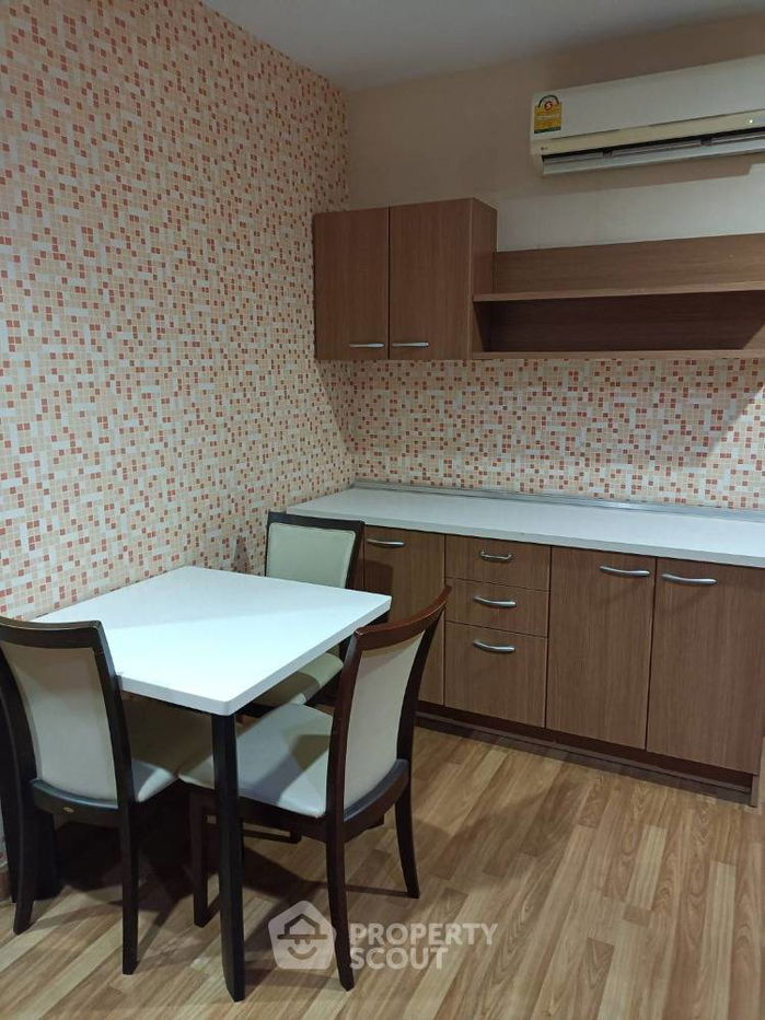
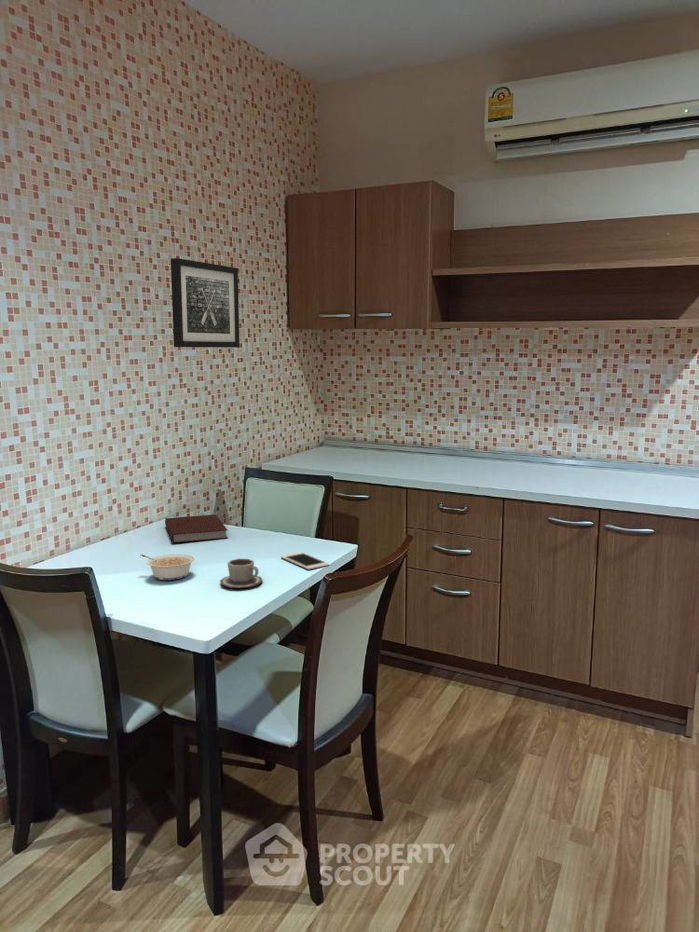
+ notebook (195, 527)
+ cup (241, 572)
+ cell phone (304, 560)
+ legume (169, 566)
+ wall art (207, 305)
